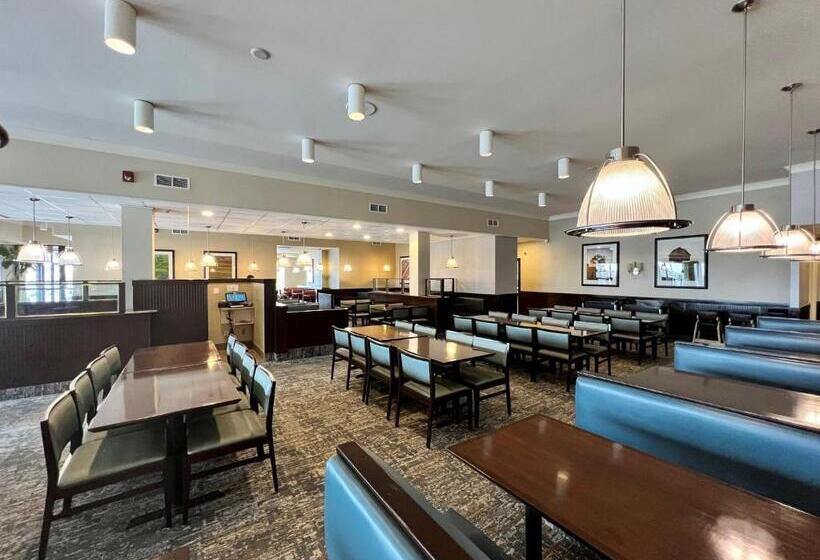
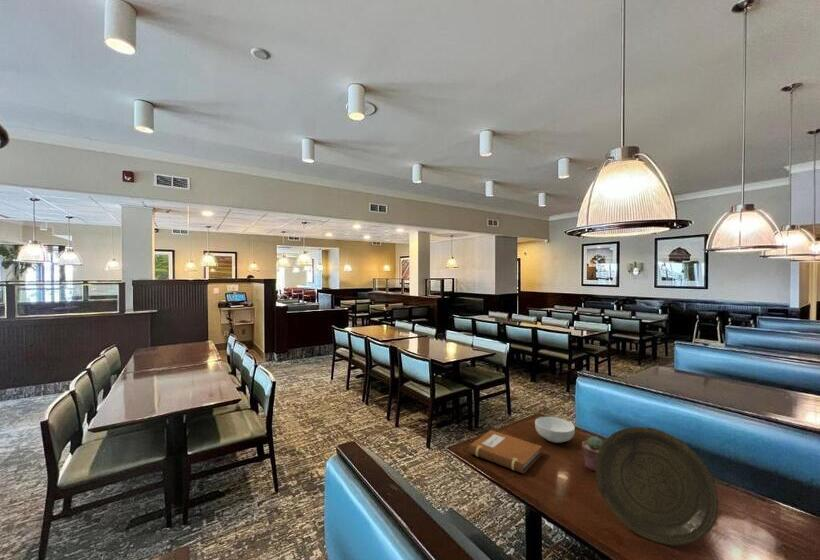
+ potted succulent (594, 452)
+ notebook (503, 449)
+ plate (651, 481)
+ cereal bowl (554, 431)
